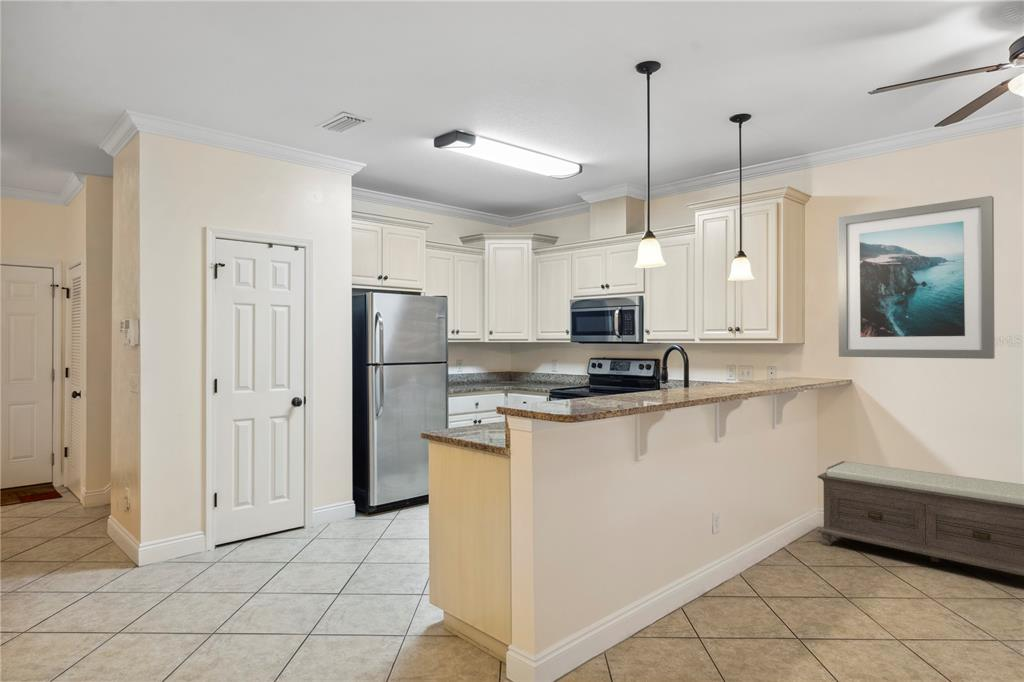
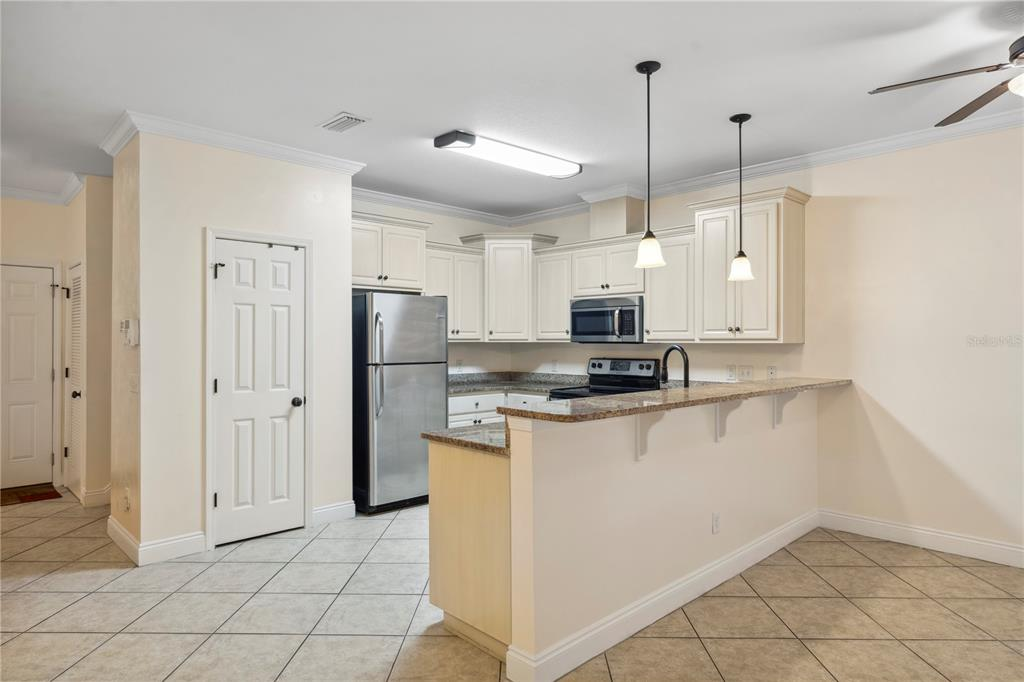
- wall art (910, 282)
- bench (932, 519)
